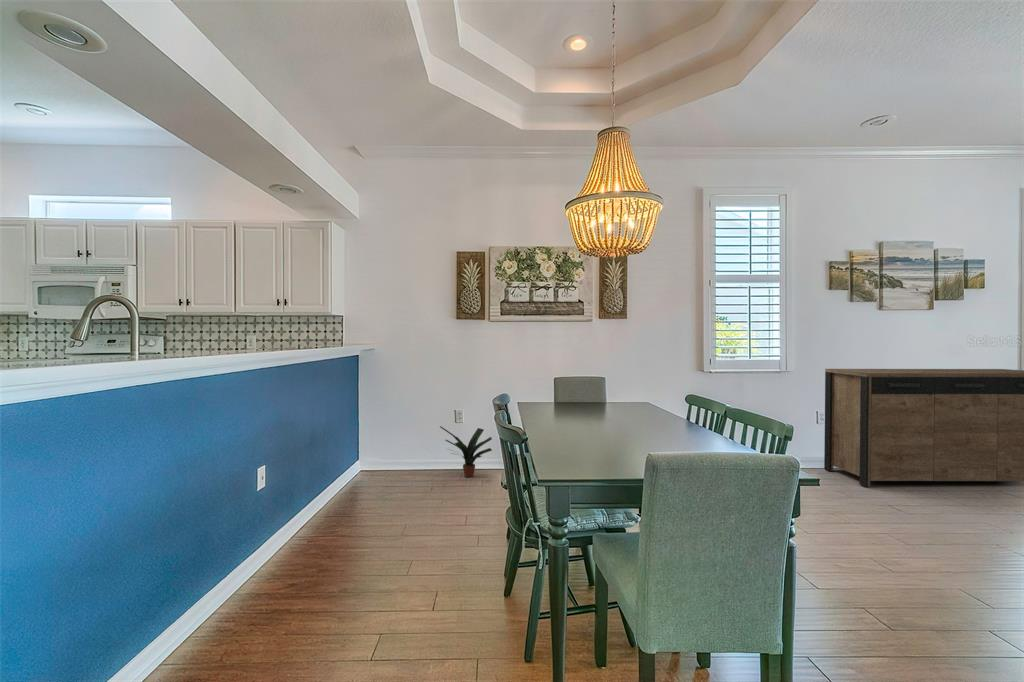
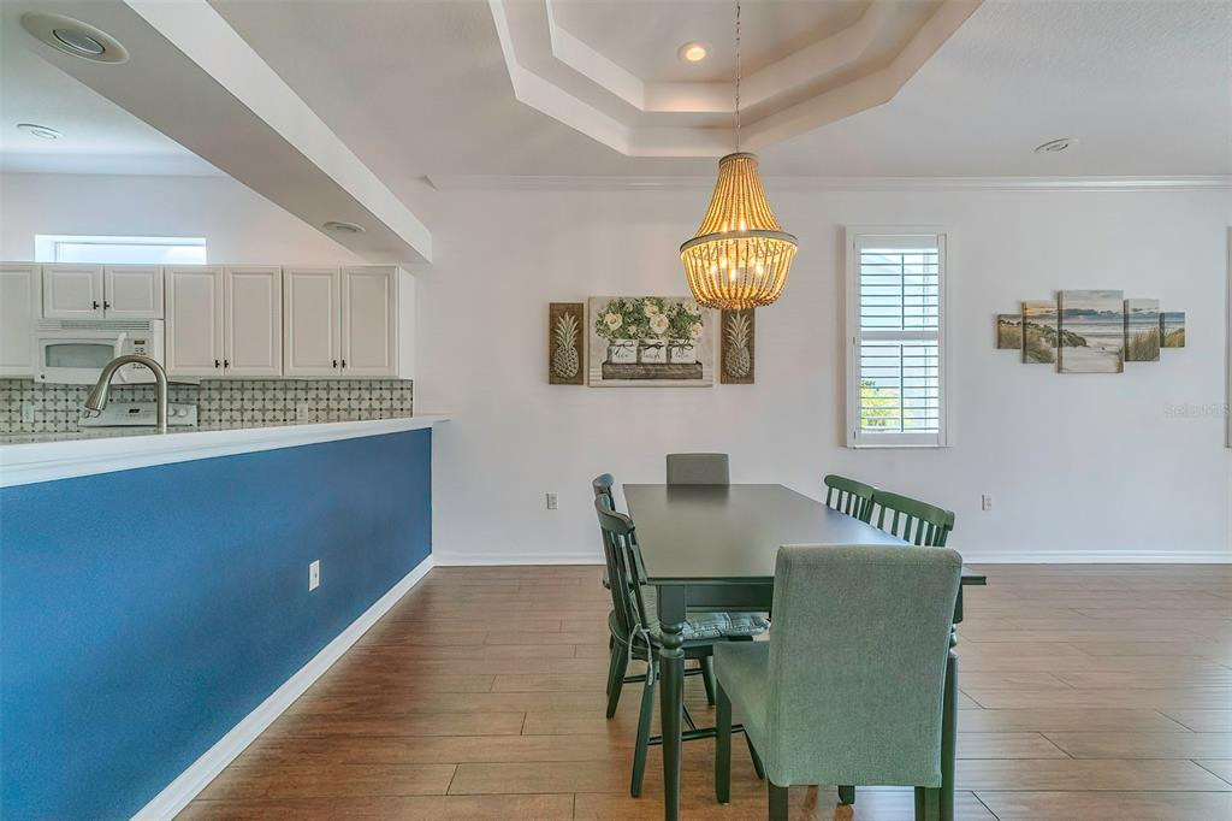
- sideboard (939, 424)
- potted plant (465, 450)
